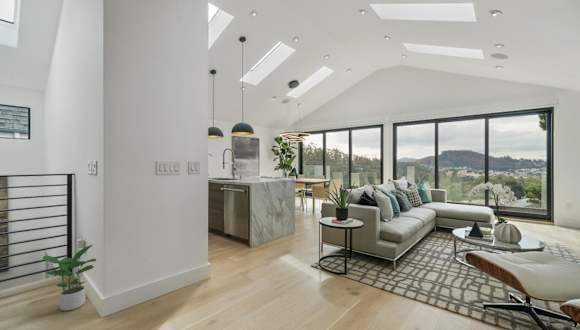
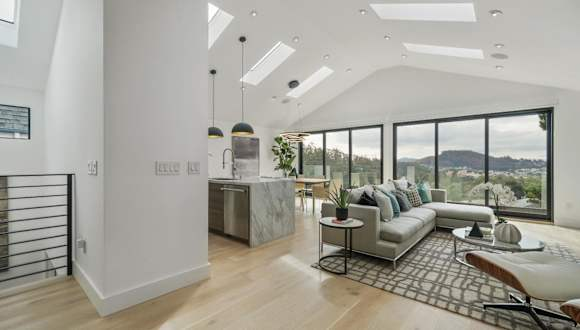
- potted plant (69, 276)
